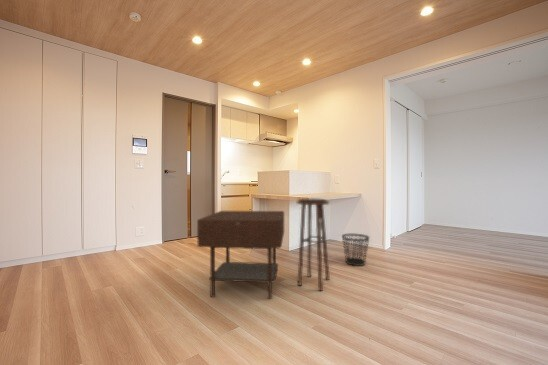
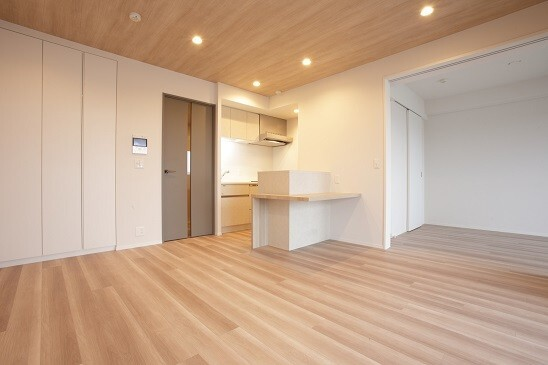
- wastebasket (355, 250)
- stool (313, 241)
- side table (246, 248)
